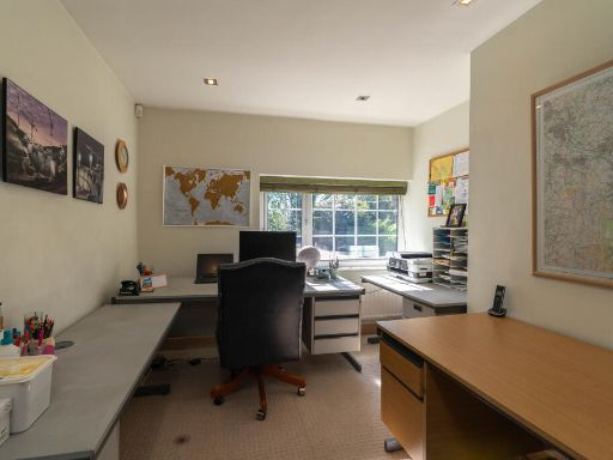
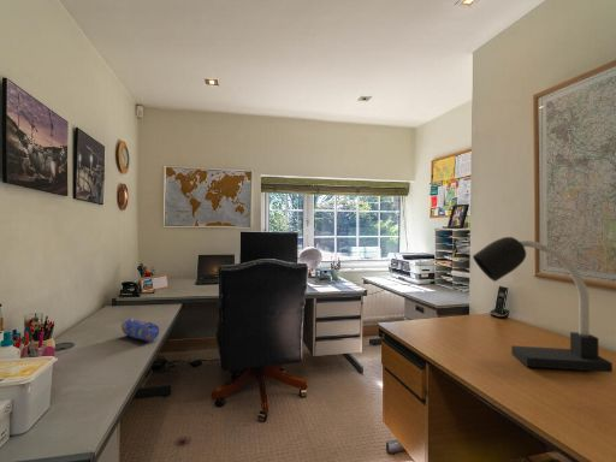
+ pencil case (140, 328)
+ desk lamp (511, 271)
